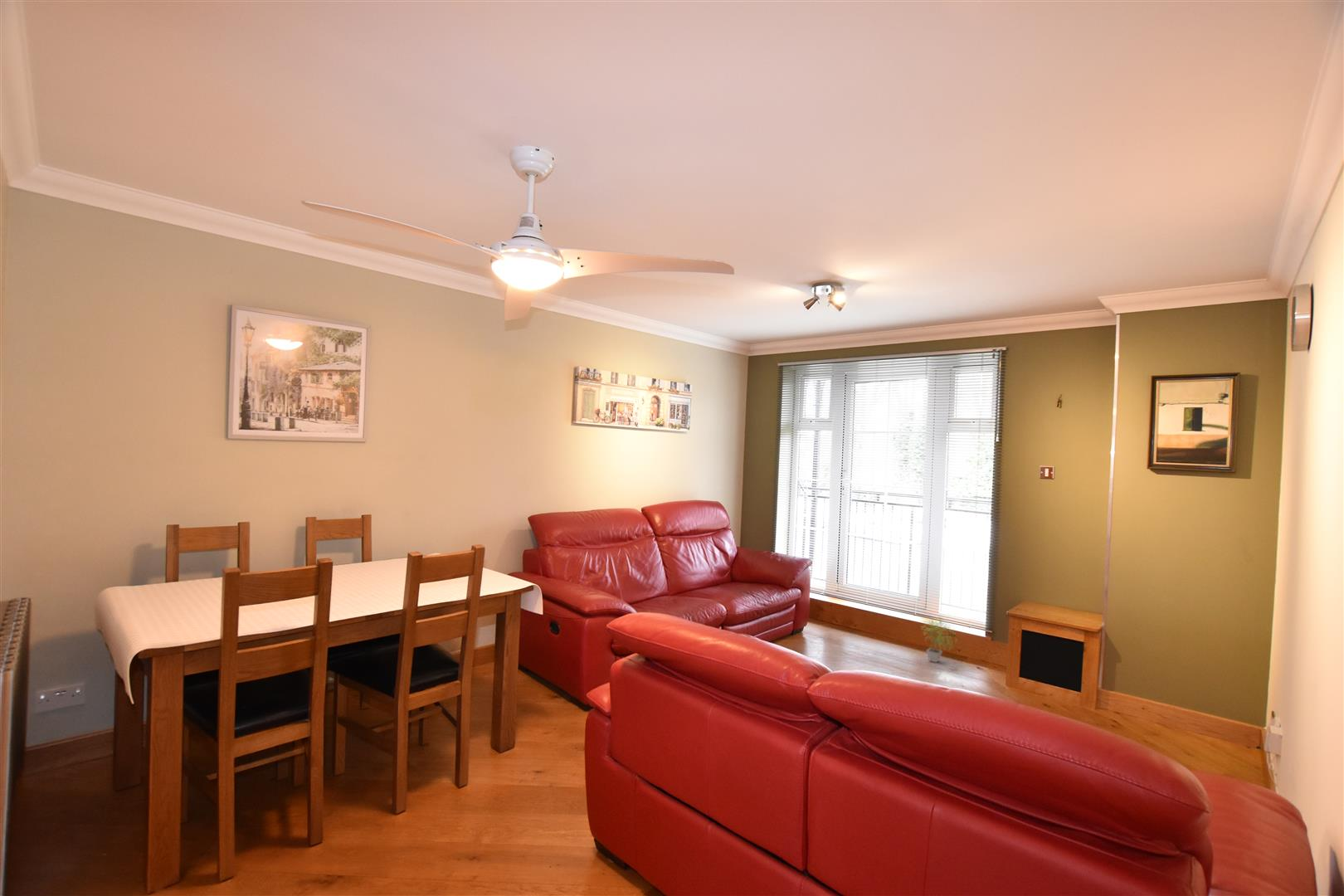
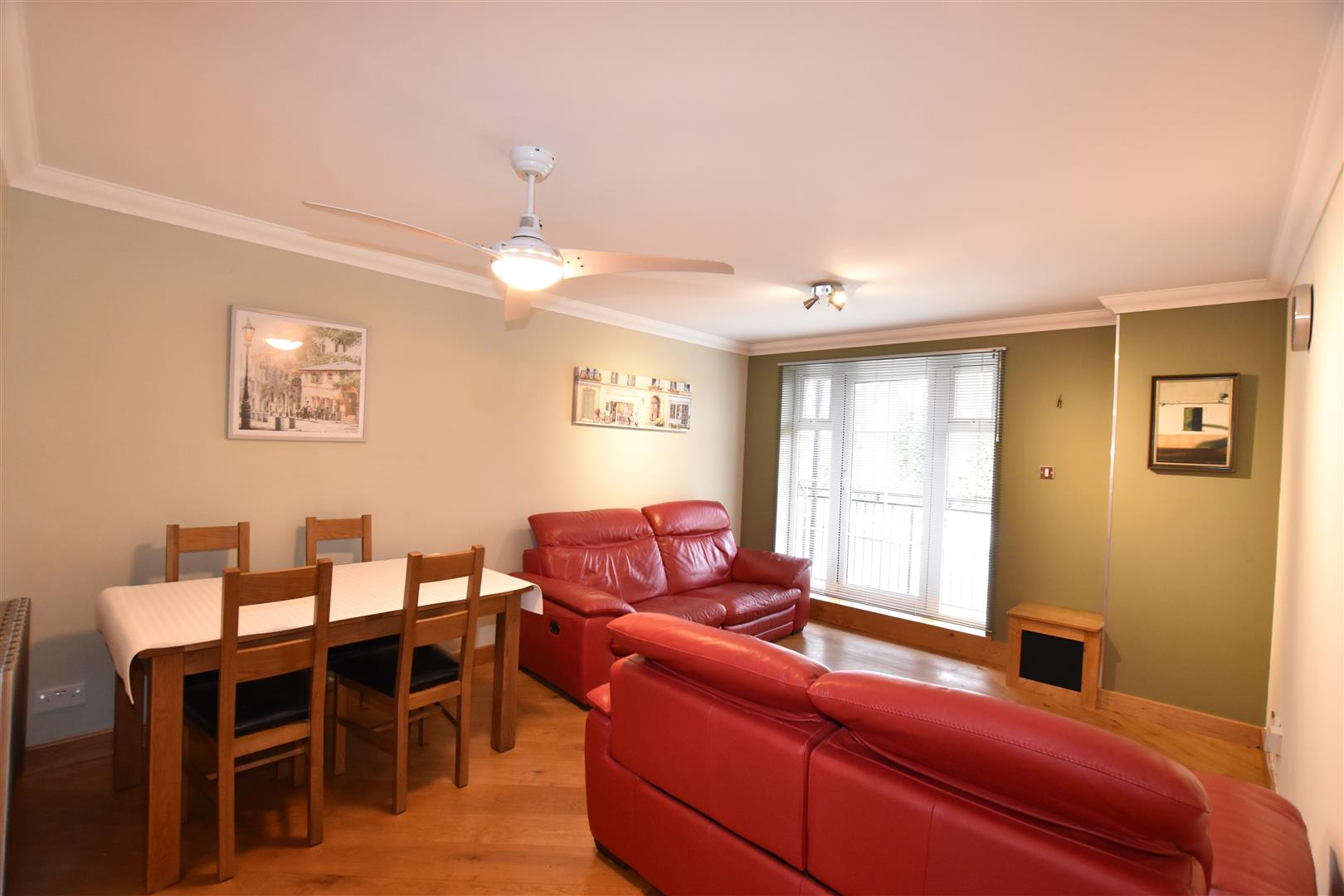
- potted plant (938, 637)
